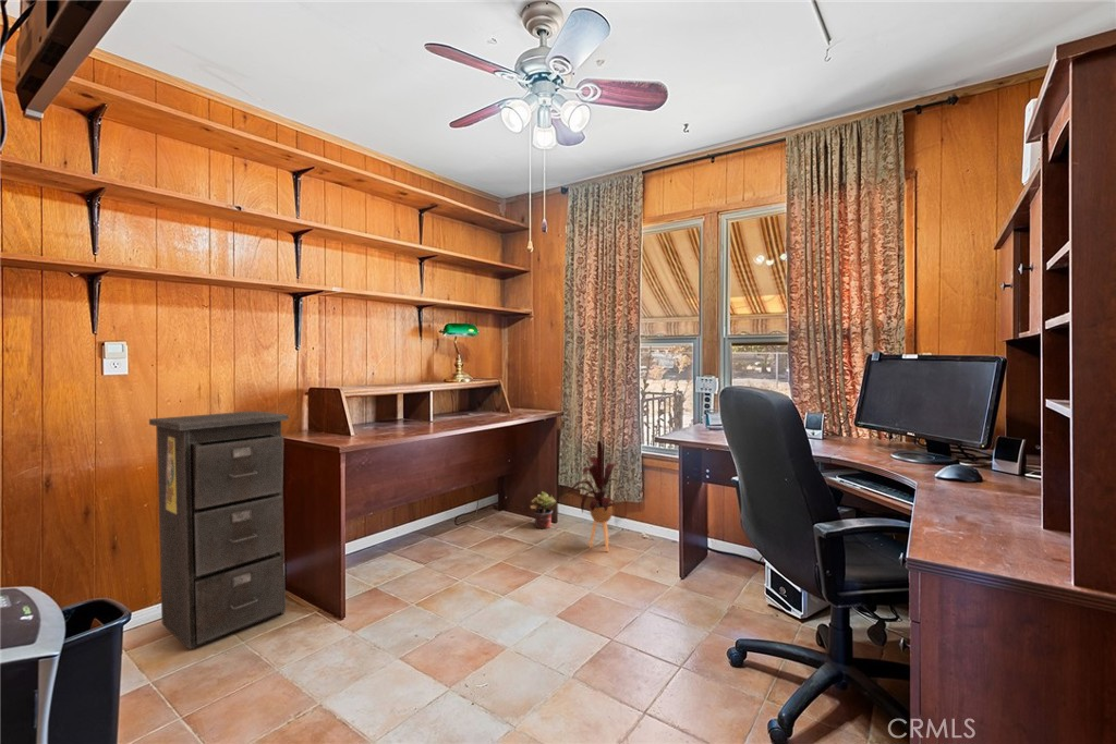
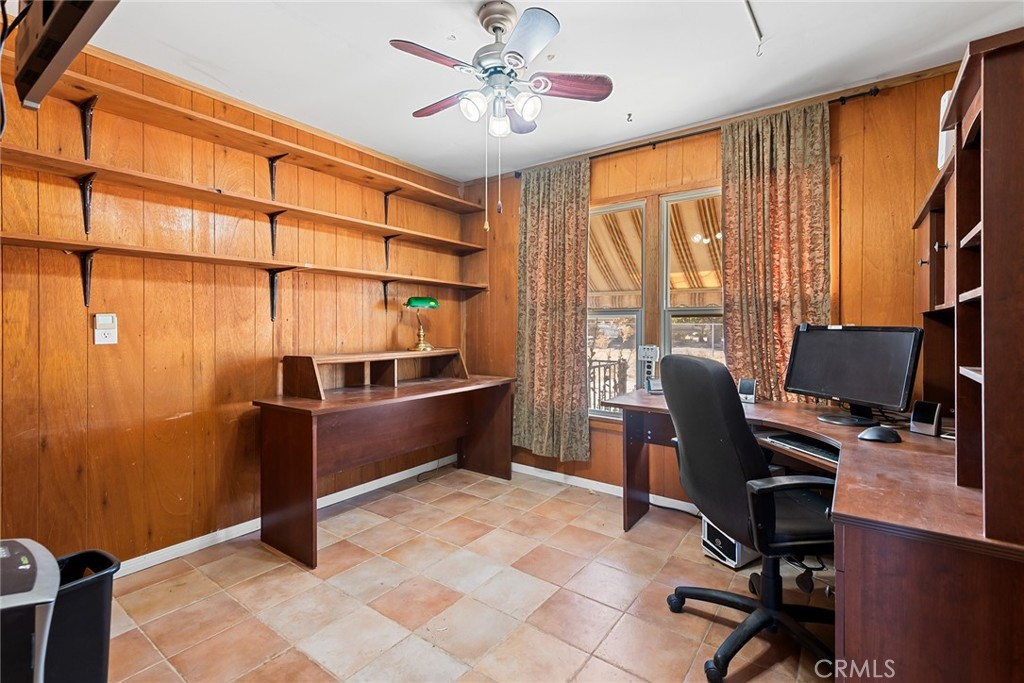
- filing cabinet (226, 519)
- house plant (594, 492)
- potted plant (544, 509)
